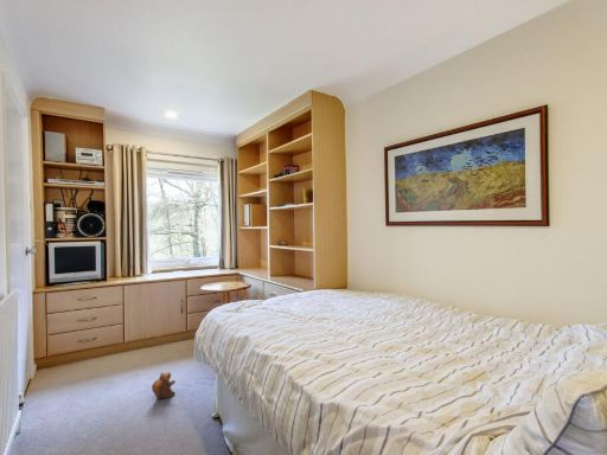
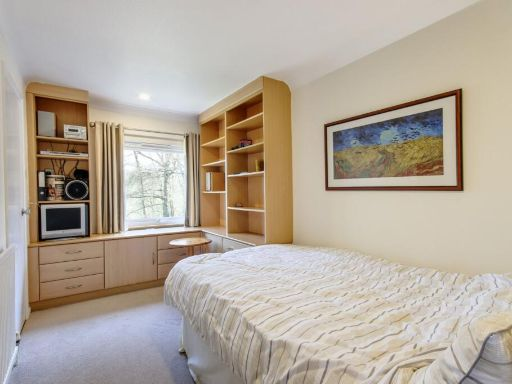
- plush toy (165, 384)
